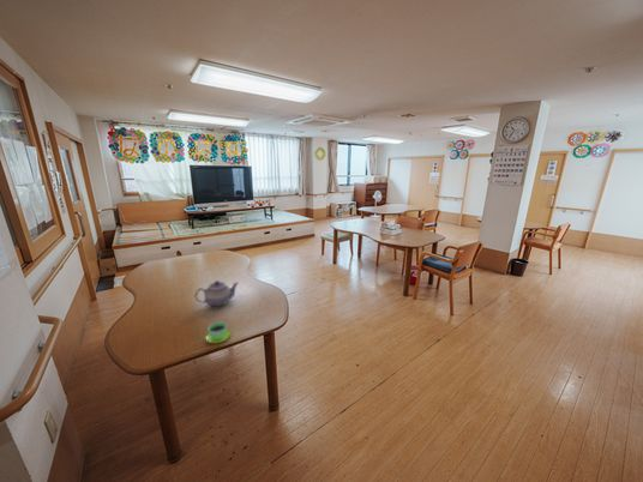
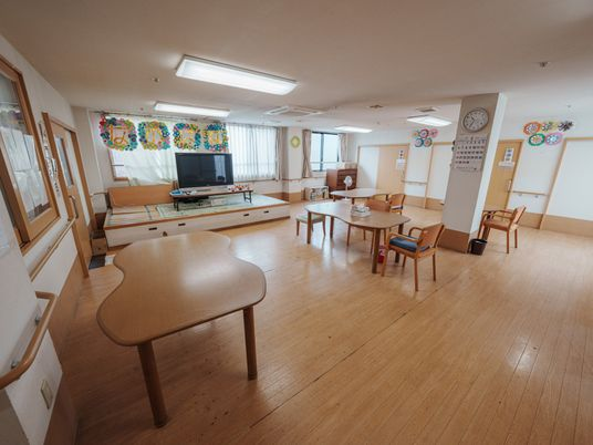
- cup (217, 331)
- teapot (217, 291)
